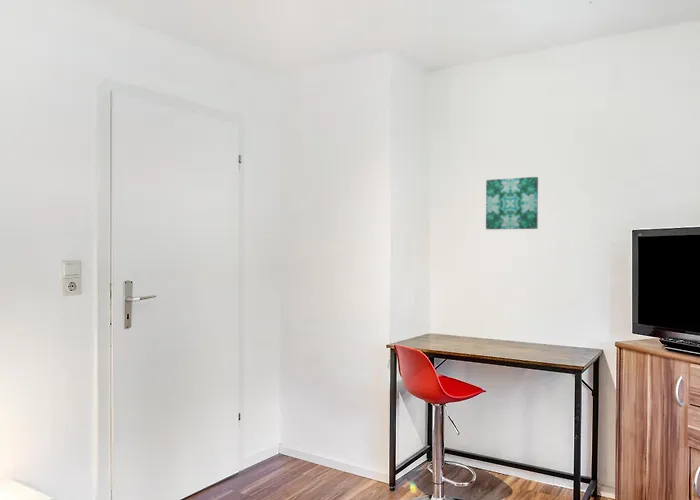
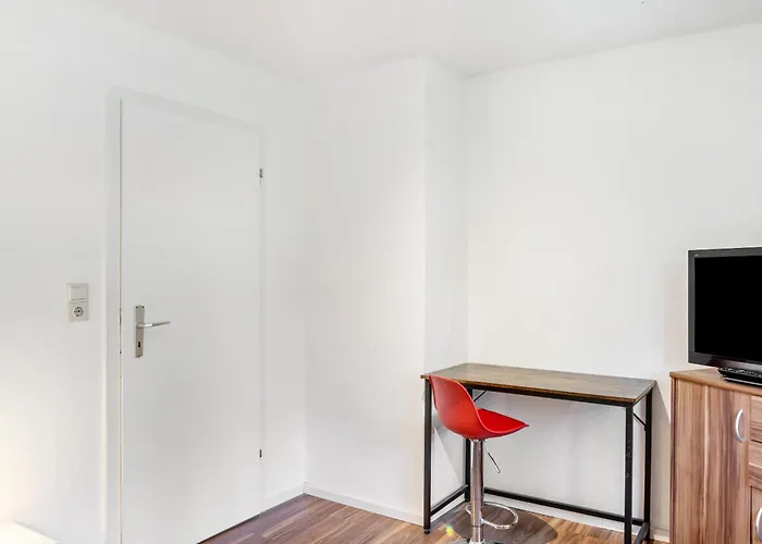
- wall art (511, 203)
